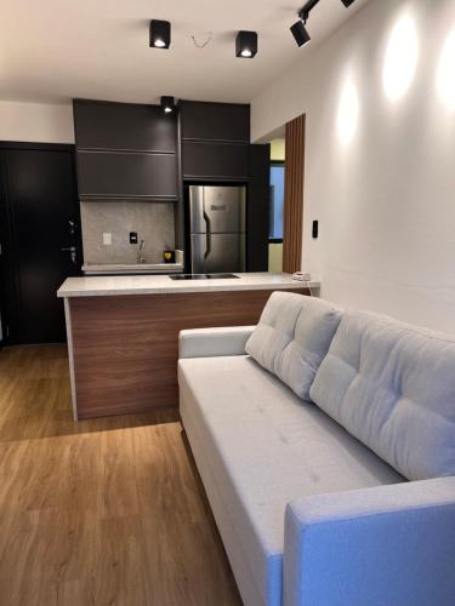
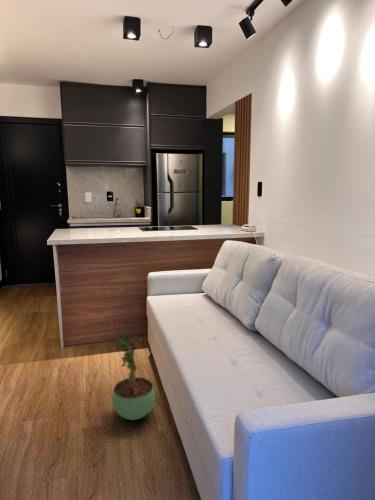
+ potted plant (133, 377)
